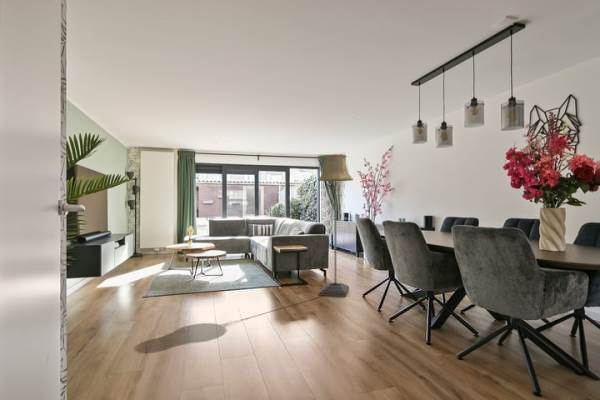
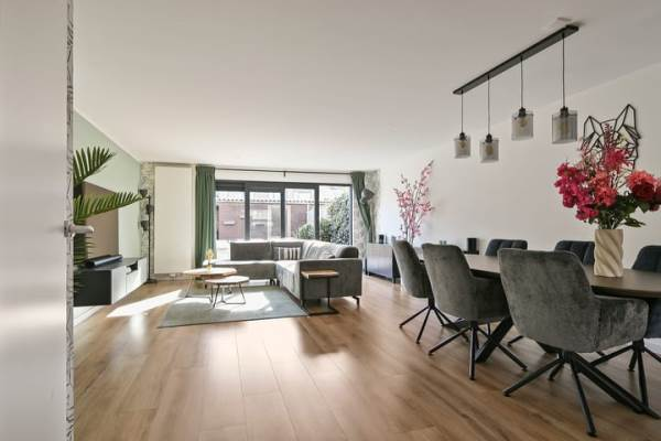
- floor lamp (335, 224)
